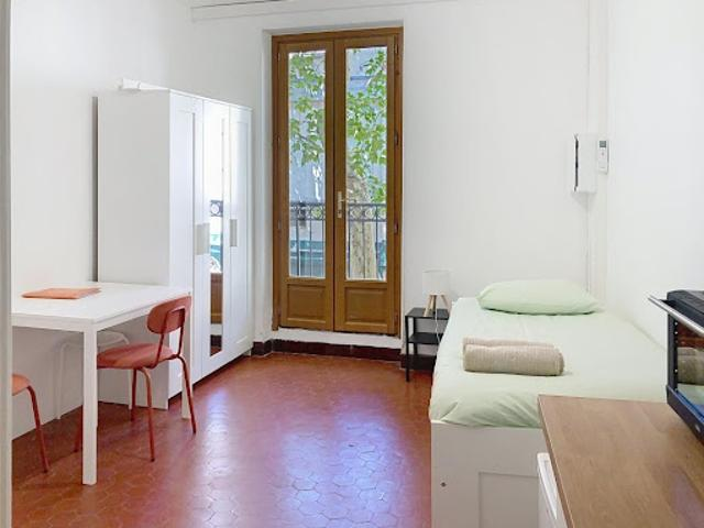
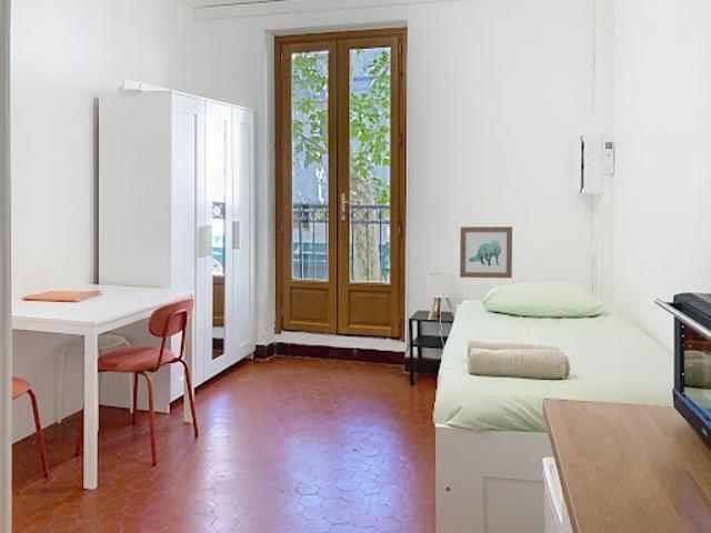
+ wall art (485, 252)
